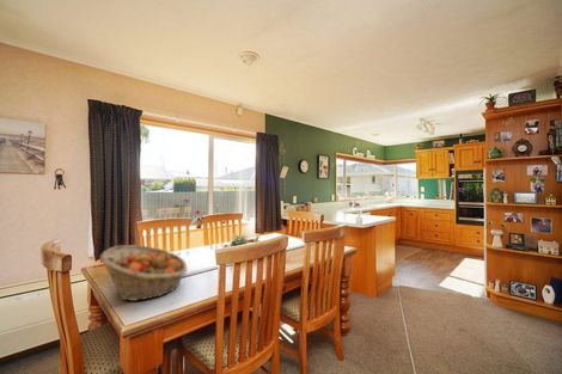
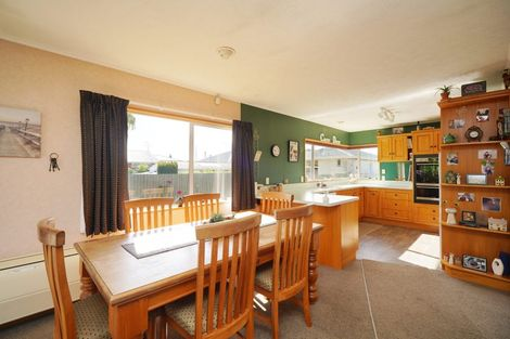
- fruit basket (147, 266)
